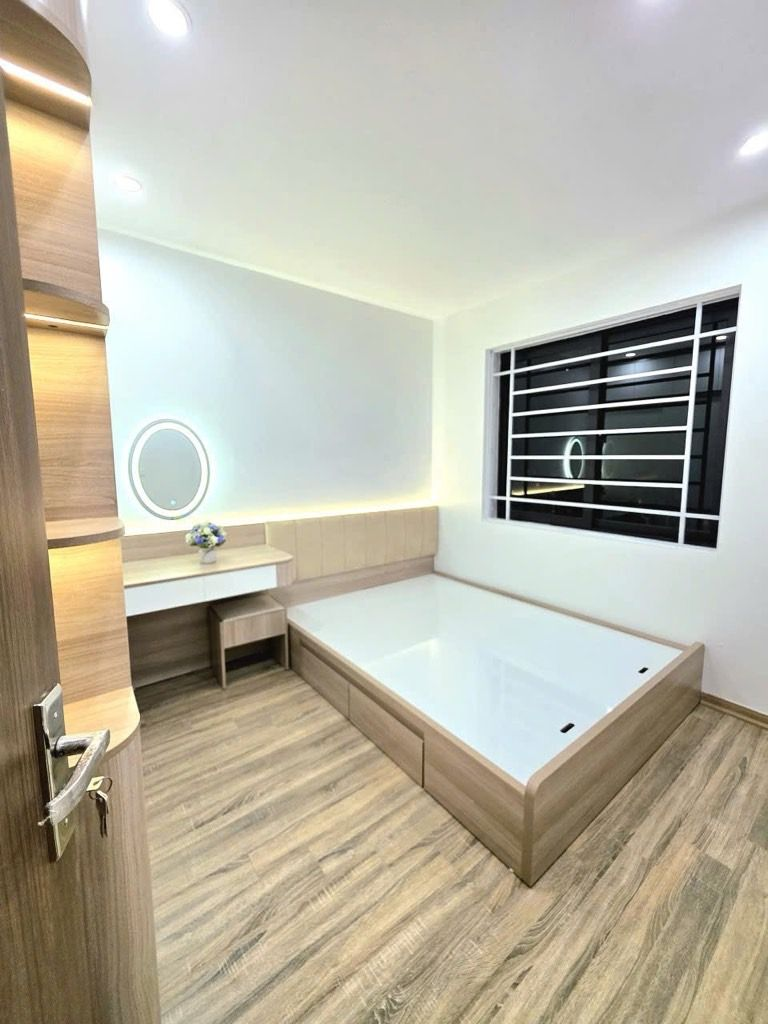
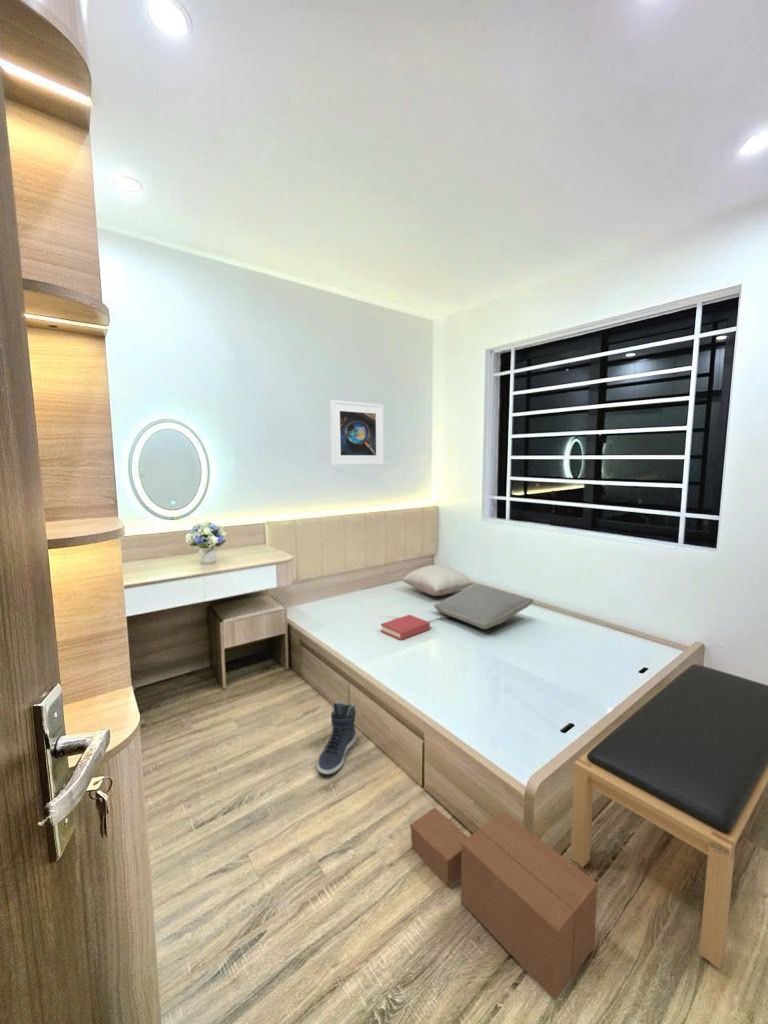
+ bench (701, 765)
+ hardback book (405, 626)
+ cardboard box (492, 863)
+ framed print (358, 433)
+ pillow (482, 605)
+ pillow (437, 579)
+ sneaker (337, 732)
